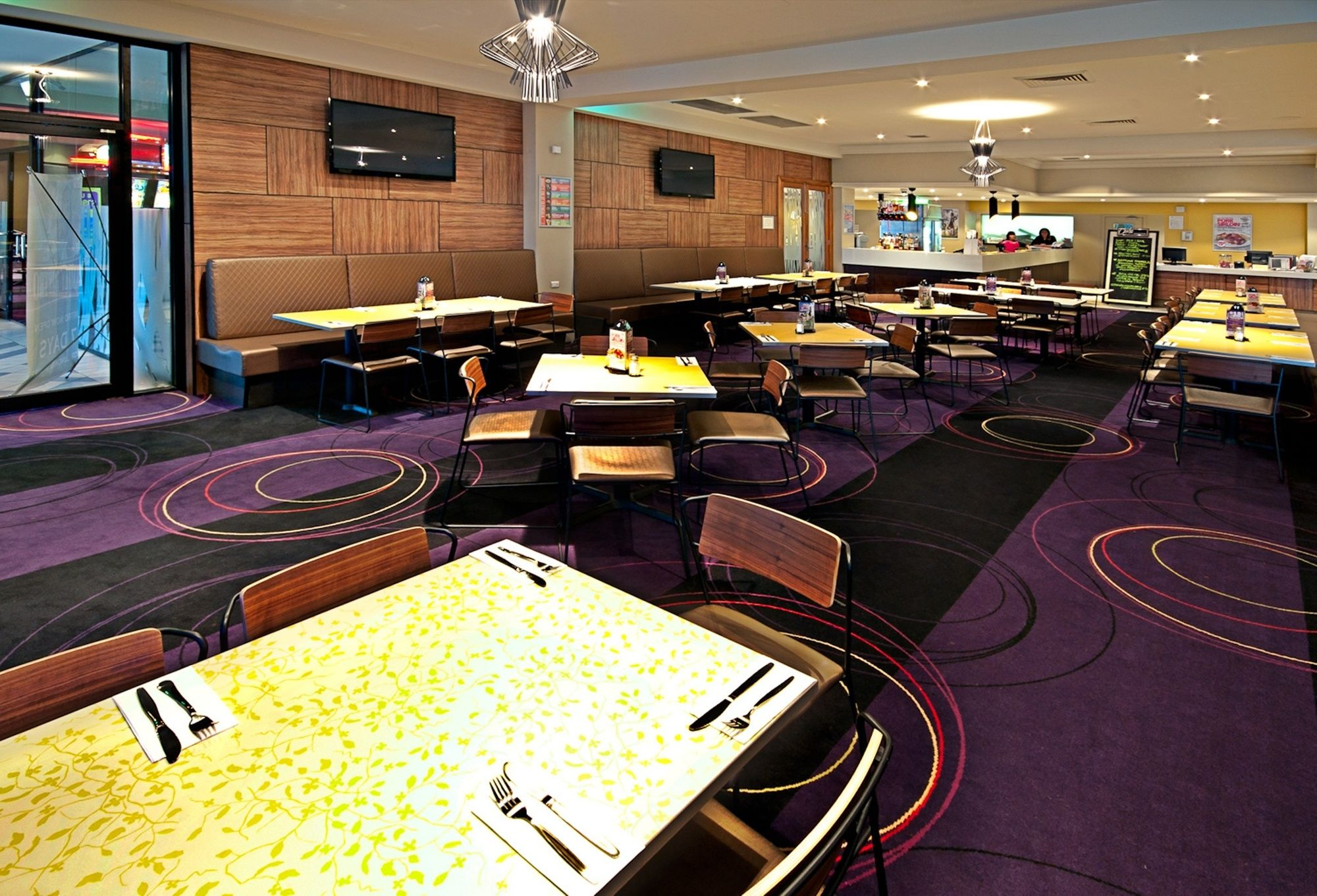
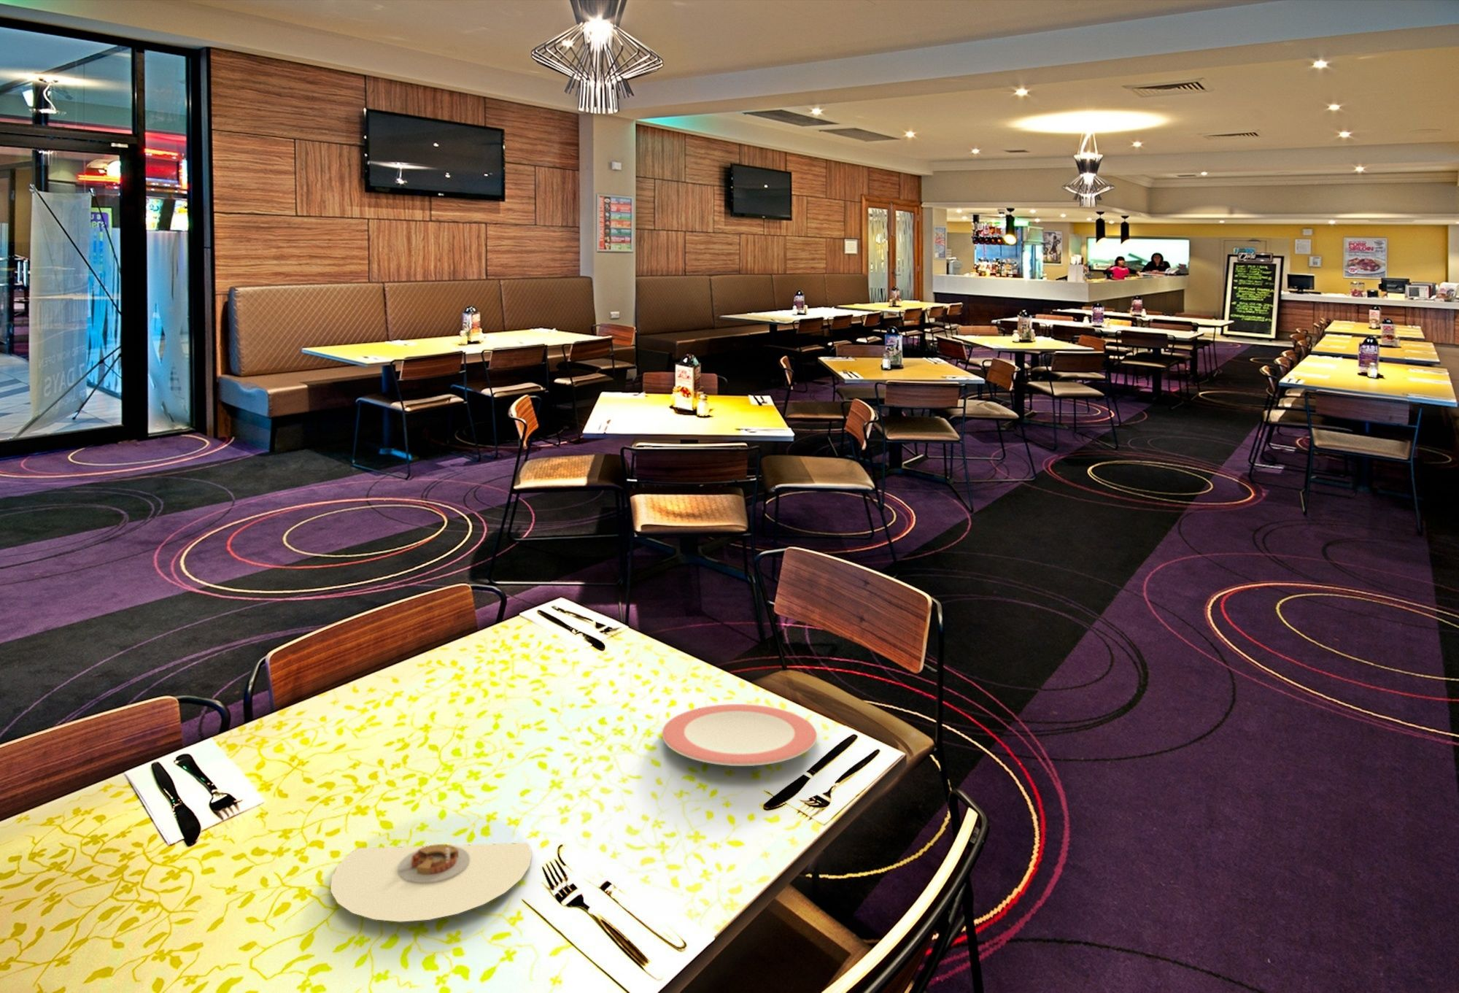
+ plate (433, 857)
+ plate (739, 736)
